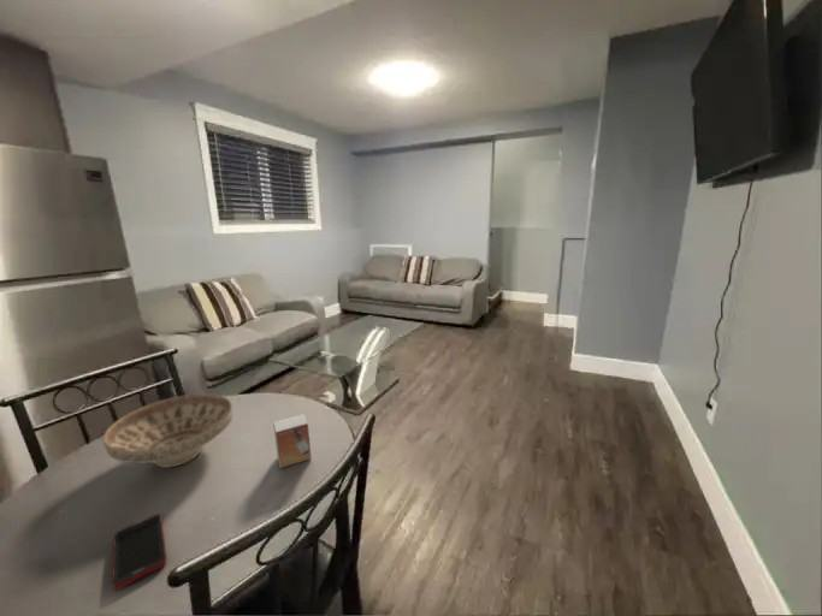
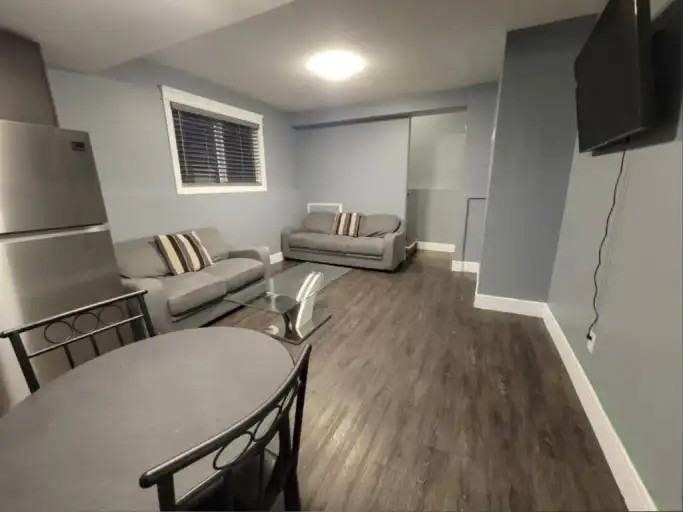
- decorative bowl (176, 436)
- cell phone (138, 547)
- small box (292, 439)
